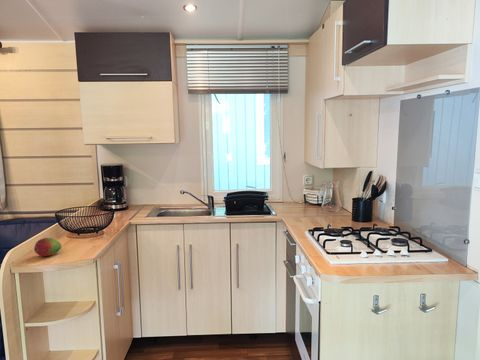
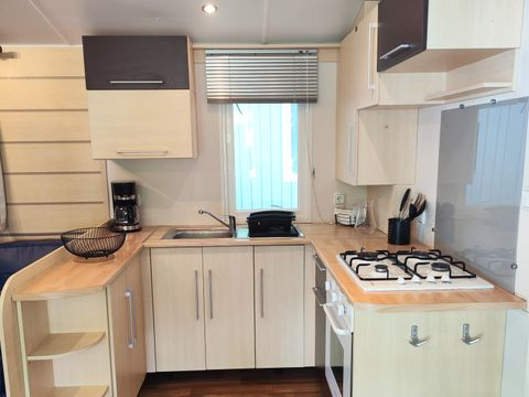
- fruit (47, 246)
